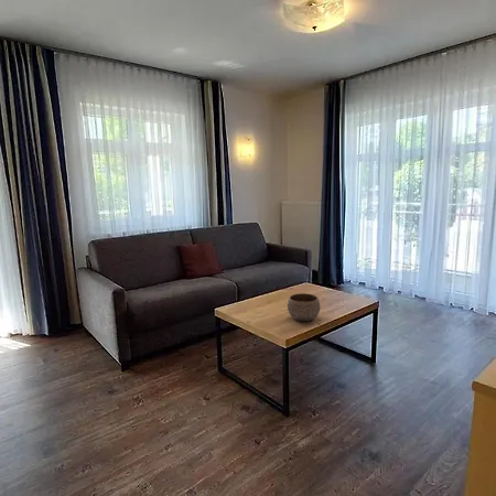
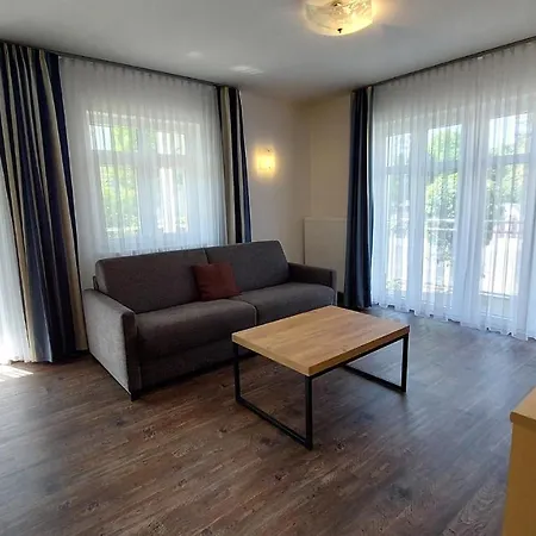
- bowl (303, 308)
